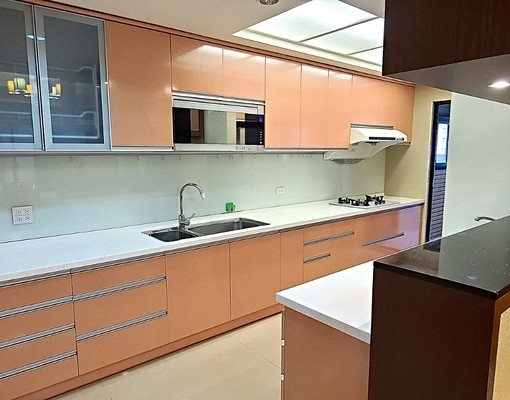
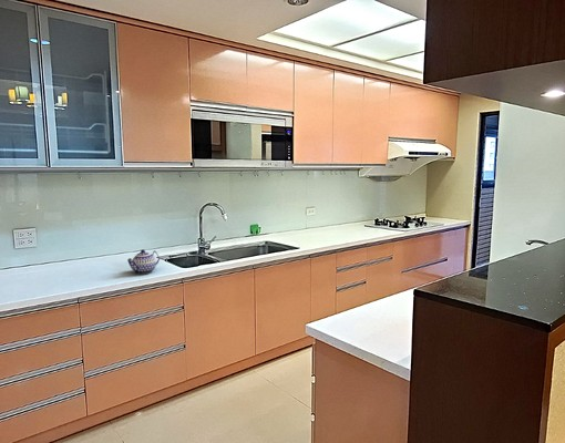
+ teapot (144, 260)
